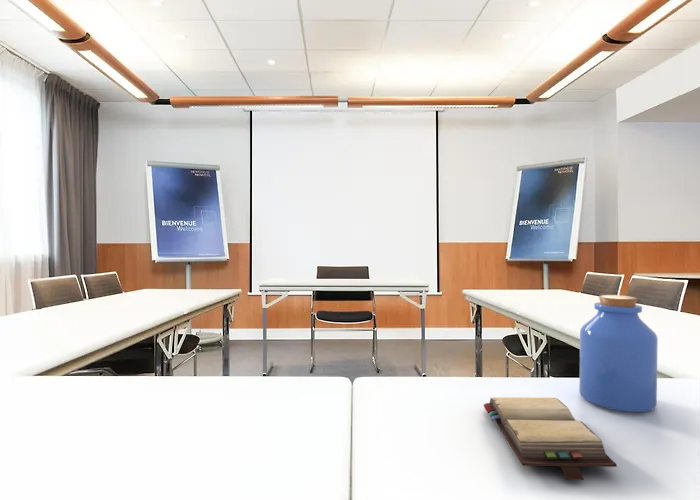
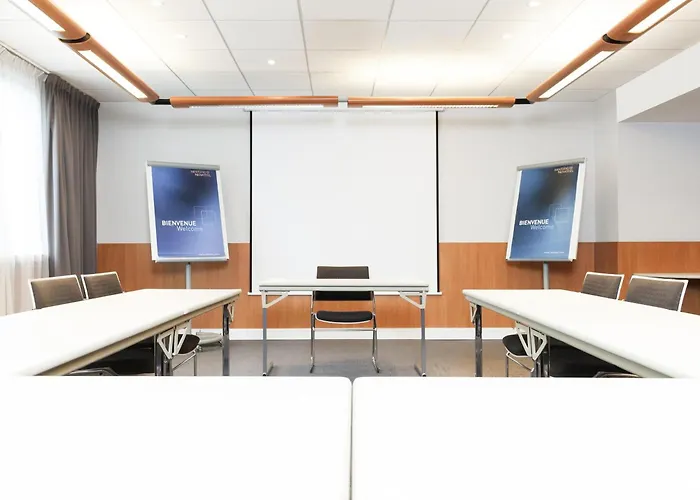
- jar (617, 348)
- hardback book (537, 425)
